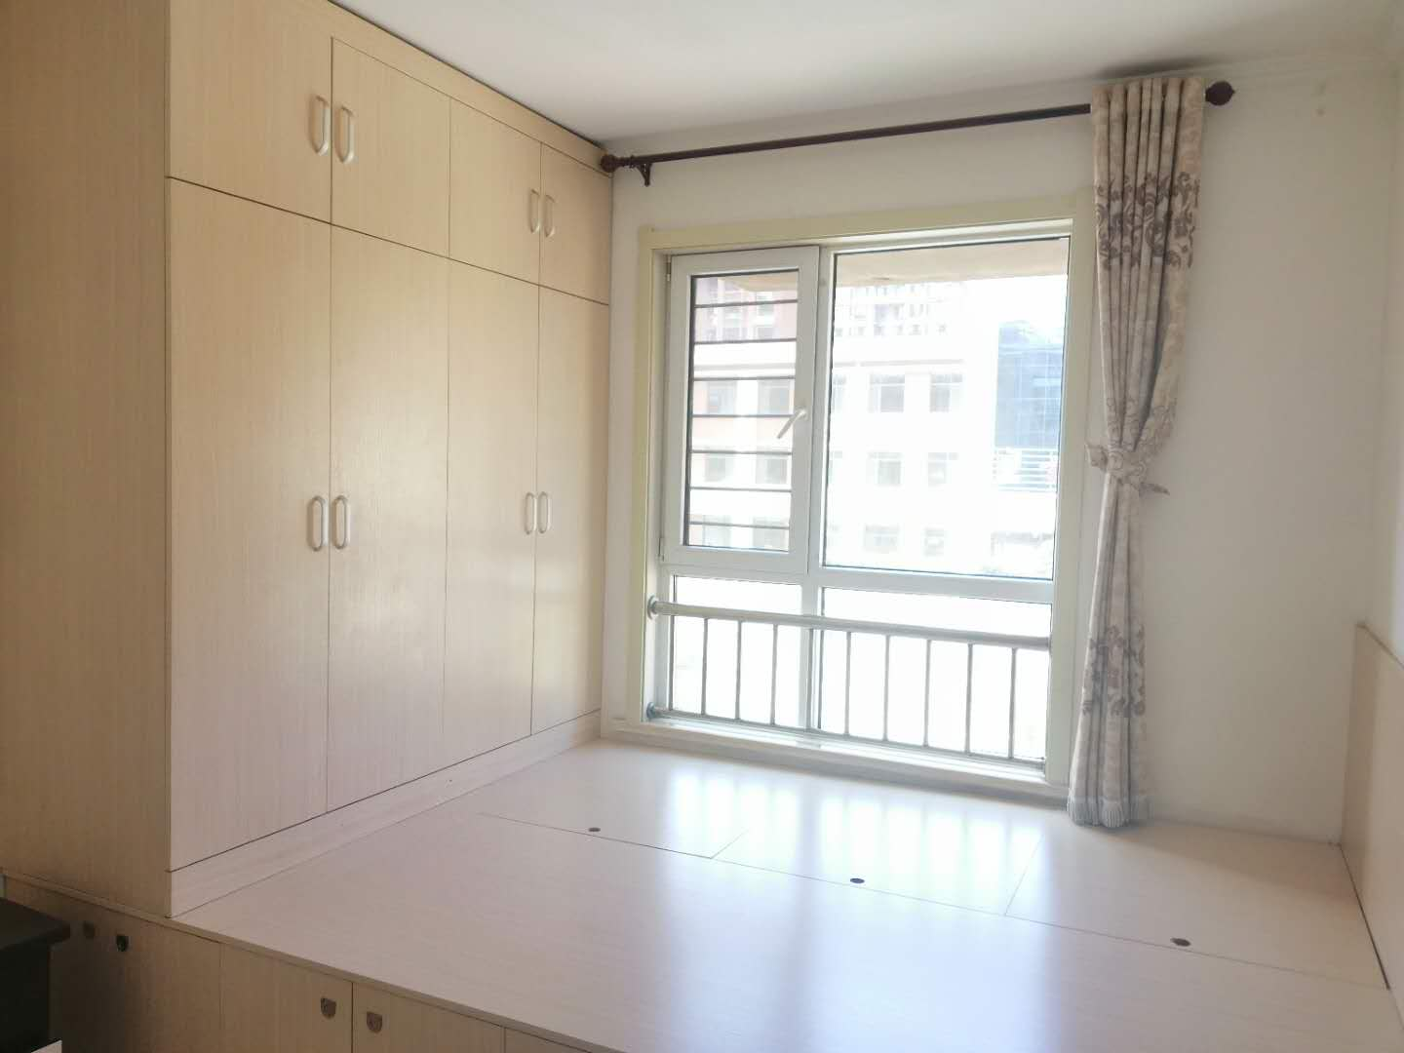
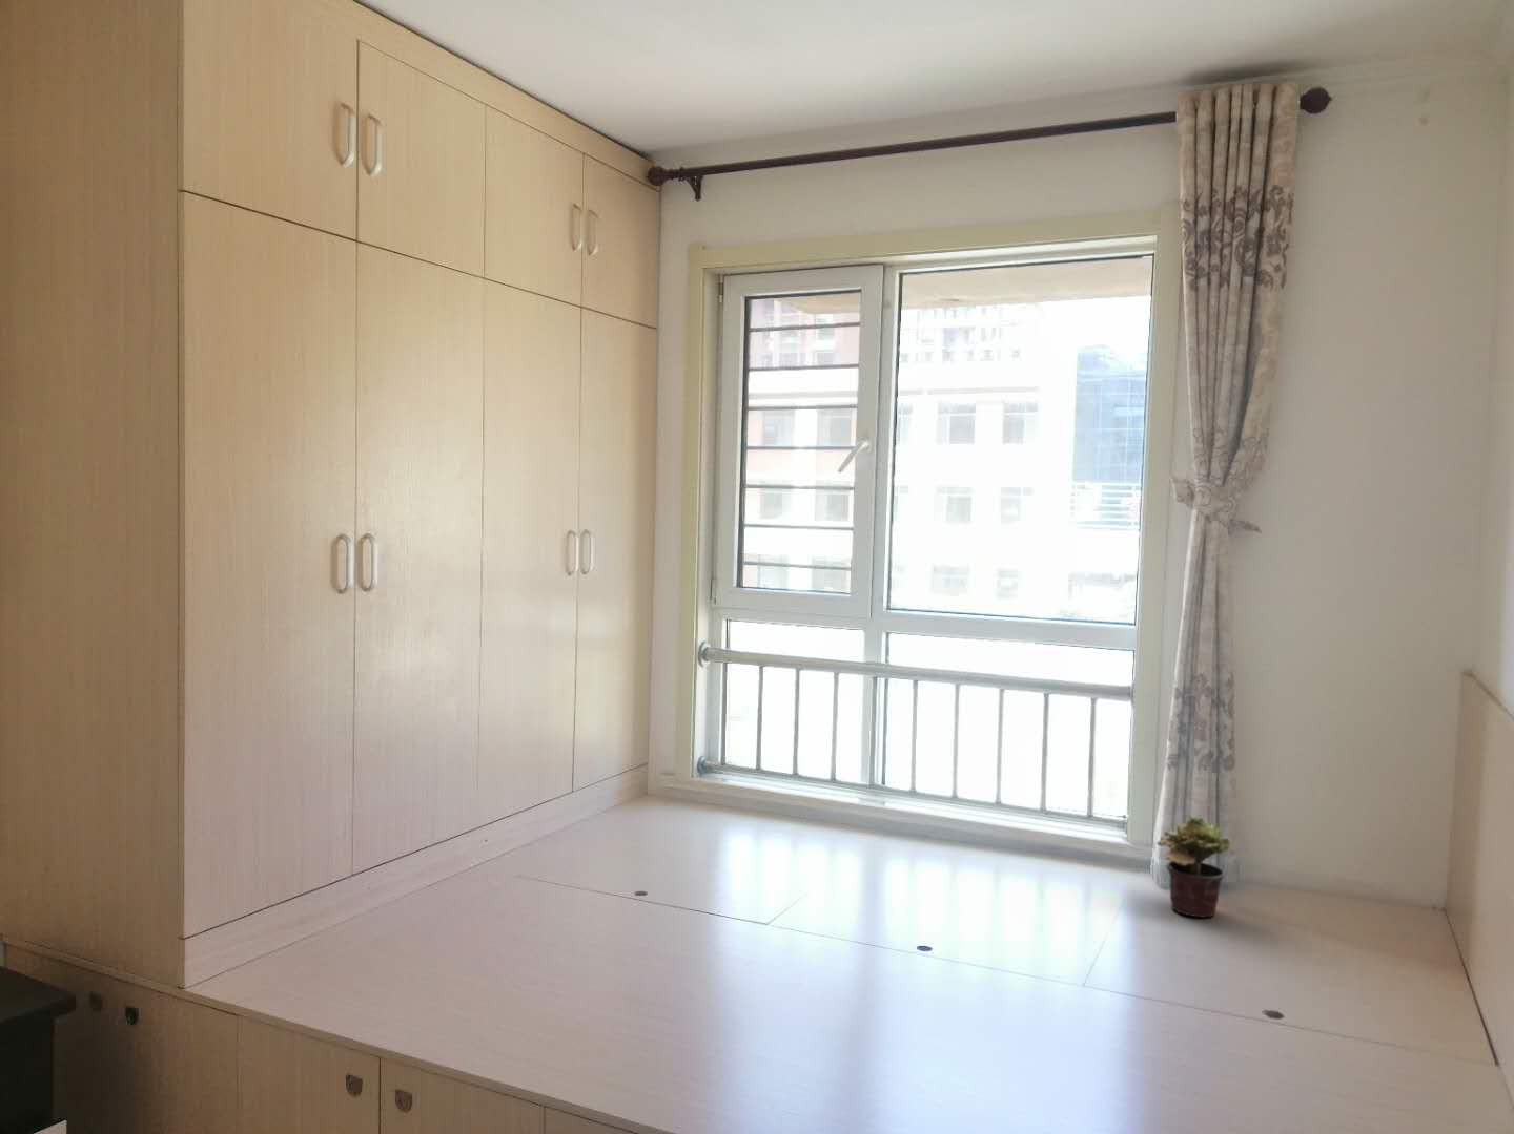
+ potted plant (1192, 862)
